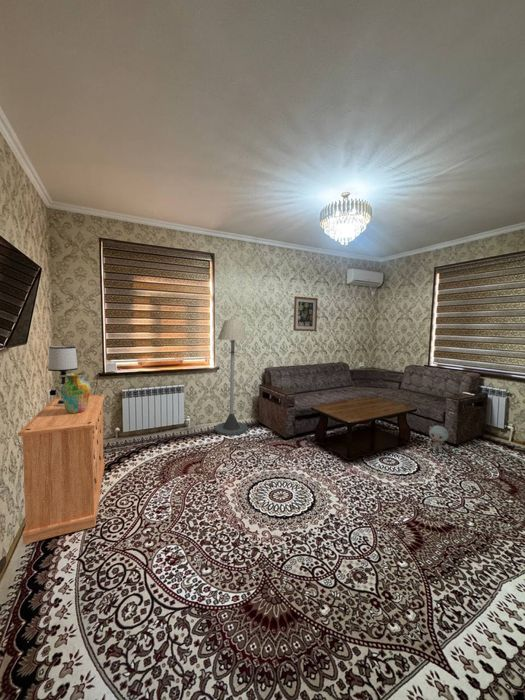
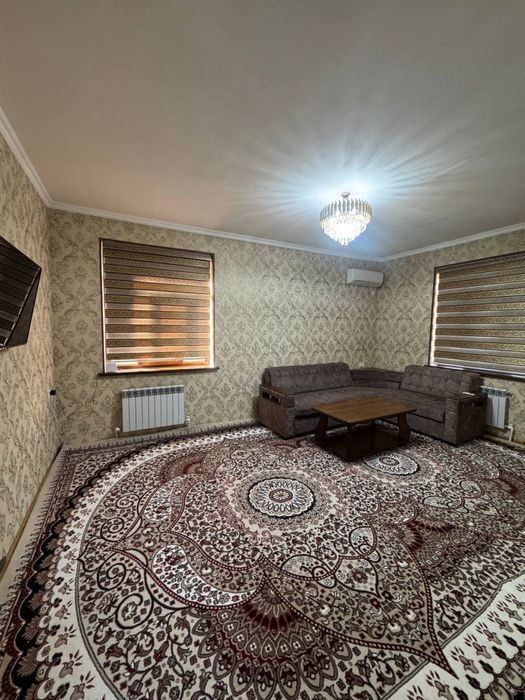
- floor lamp (232, 375)
- table lamp (63, 375)
- wall art (305, 314)
- dresser (72, 452)
- plush toy (438, 438)
- vase (76, 392)
